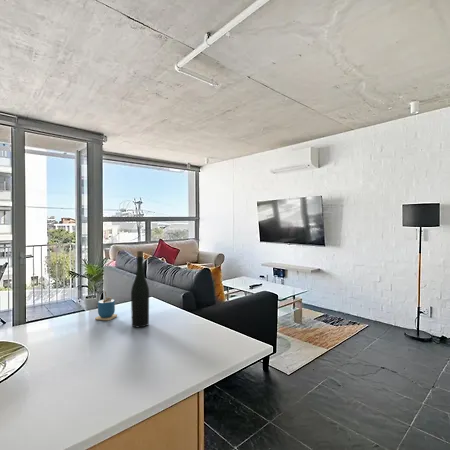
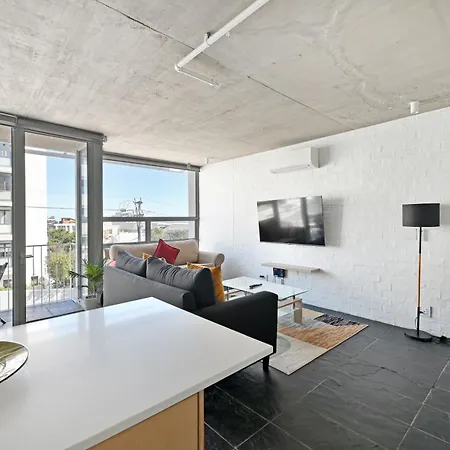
- cup (106, 303)
- bottle (140, 287)
